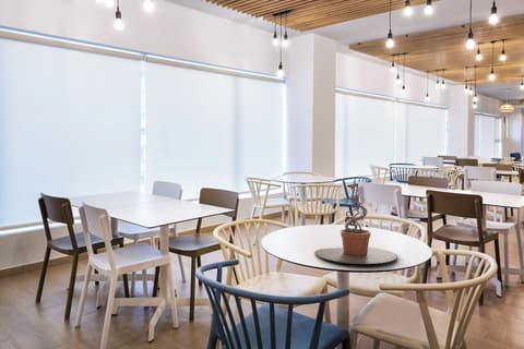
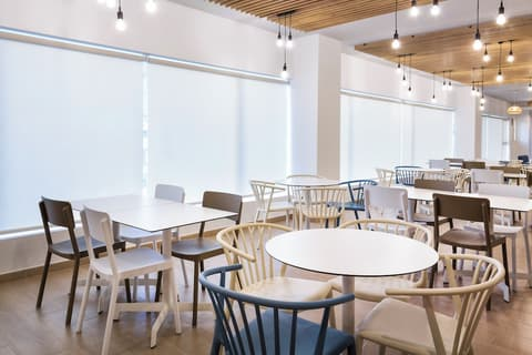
- potted plant (355, 218)
